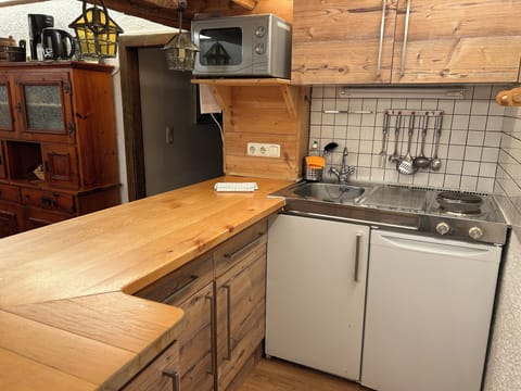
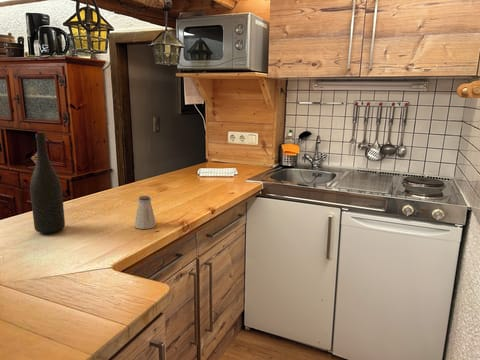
+ saltshaker (144, 211)
+ wine bottle (45, 183)
